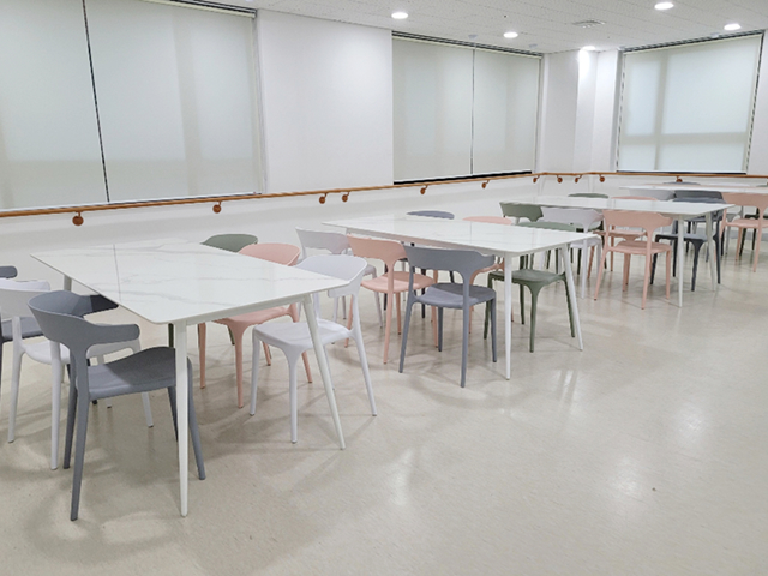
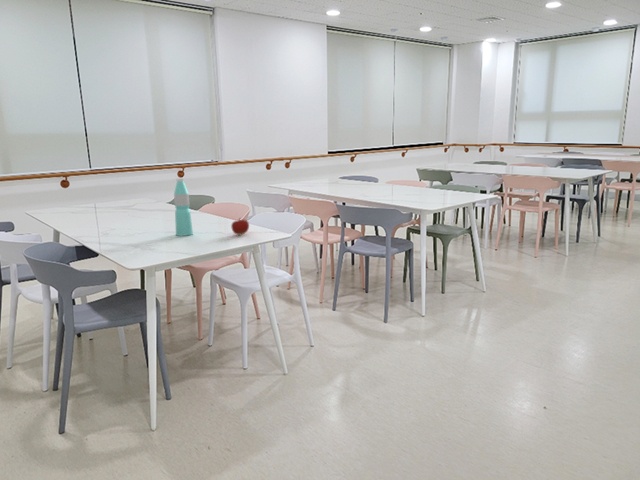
+ water bottle (182, 206)
+ fruit (240, 226)
